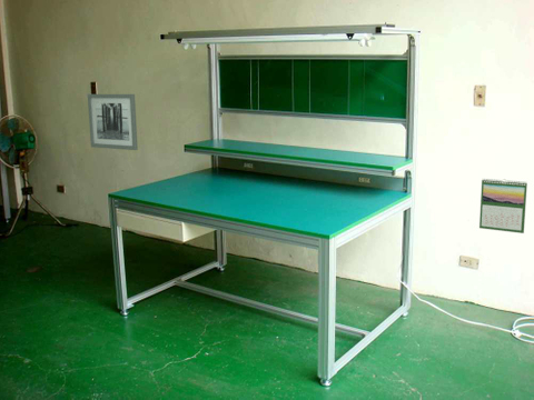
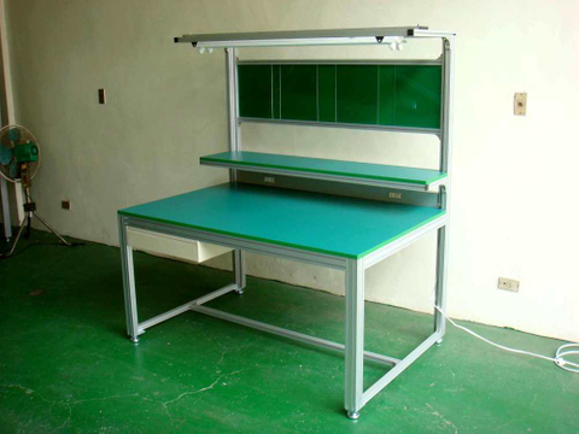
- wall art (111, 121)
- calendar (502, 204)
